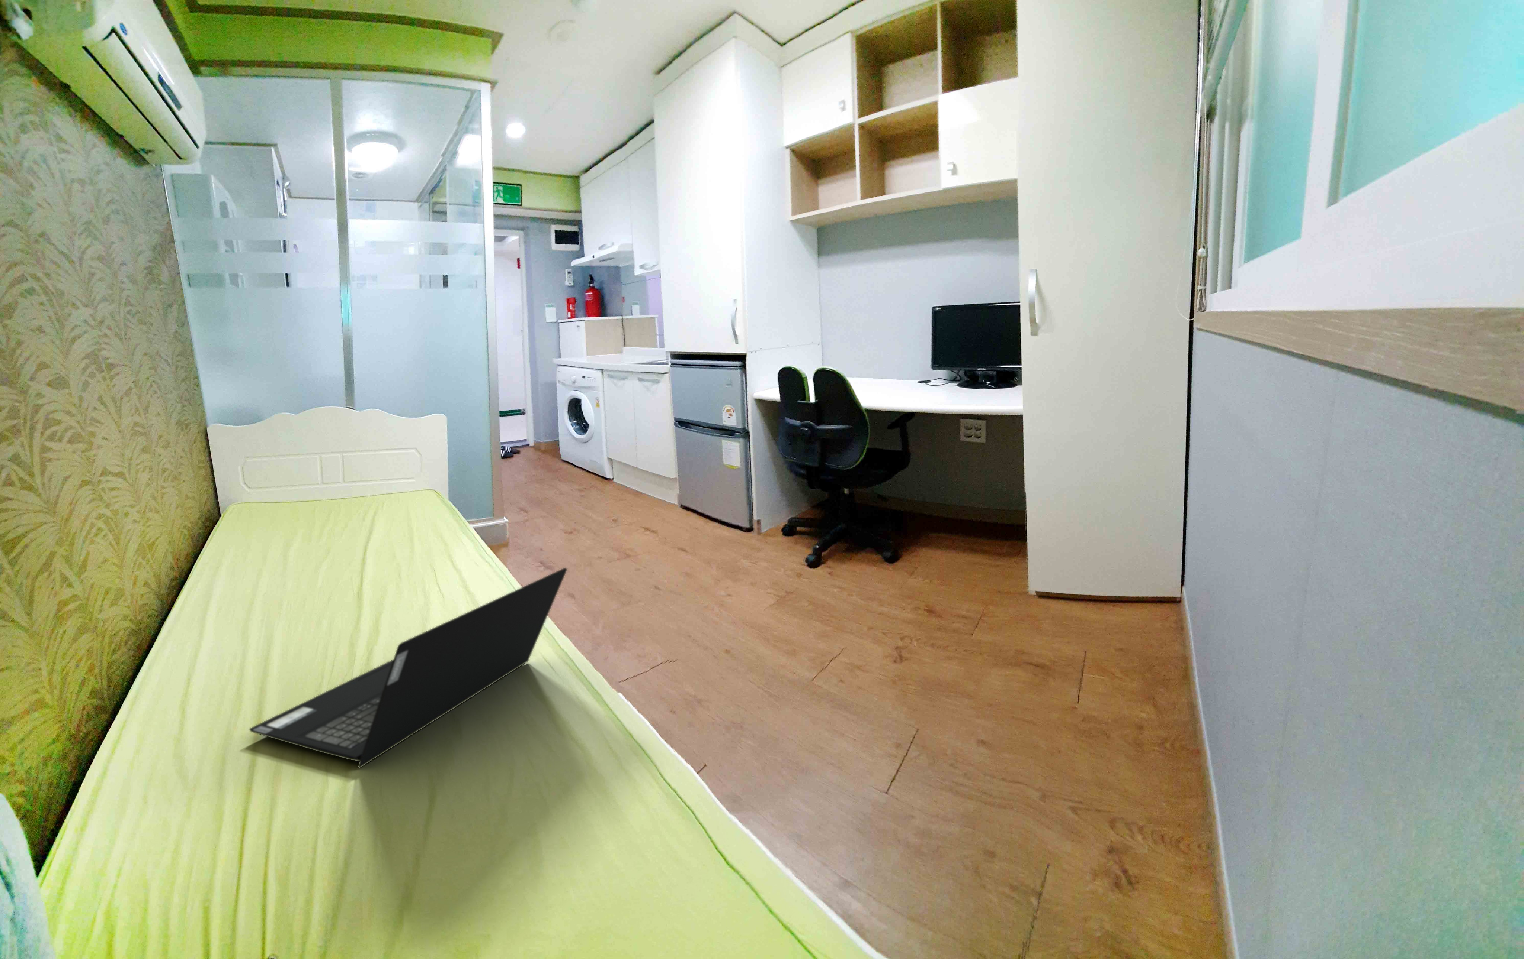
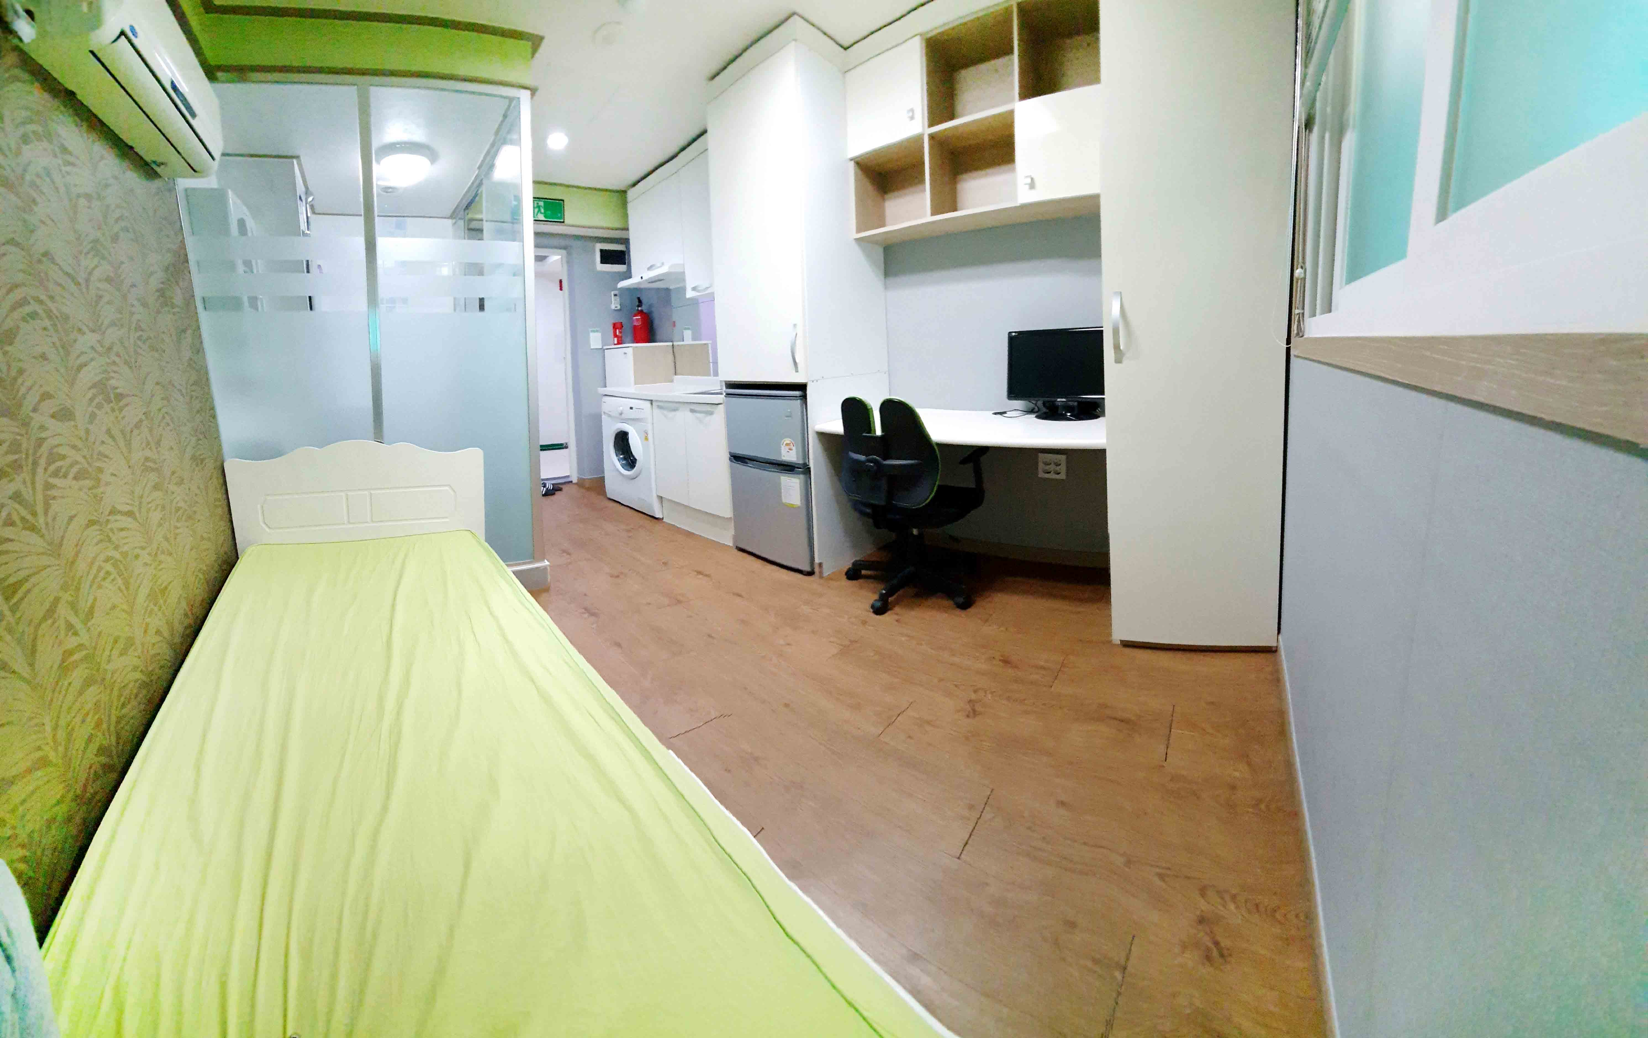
- laptop computer (422, 645)
